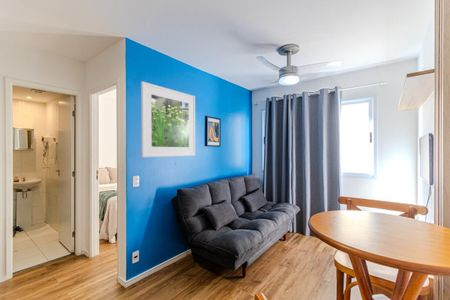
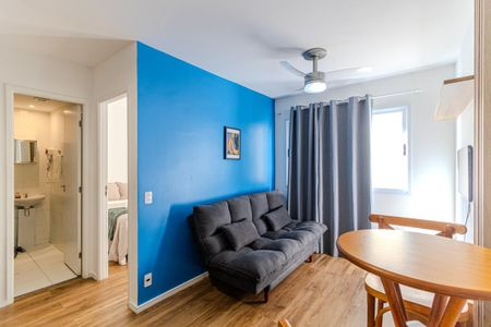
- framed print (171, 123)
